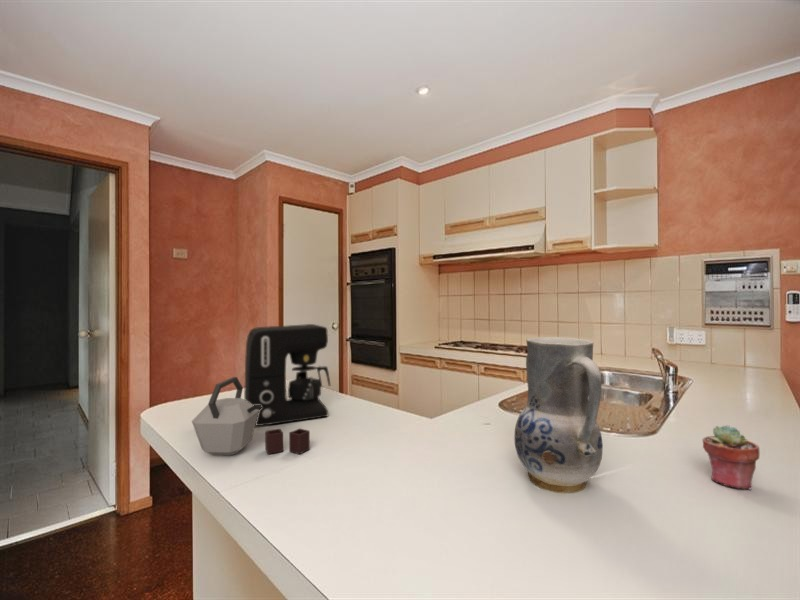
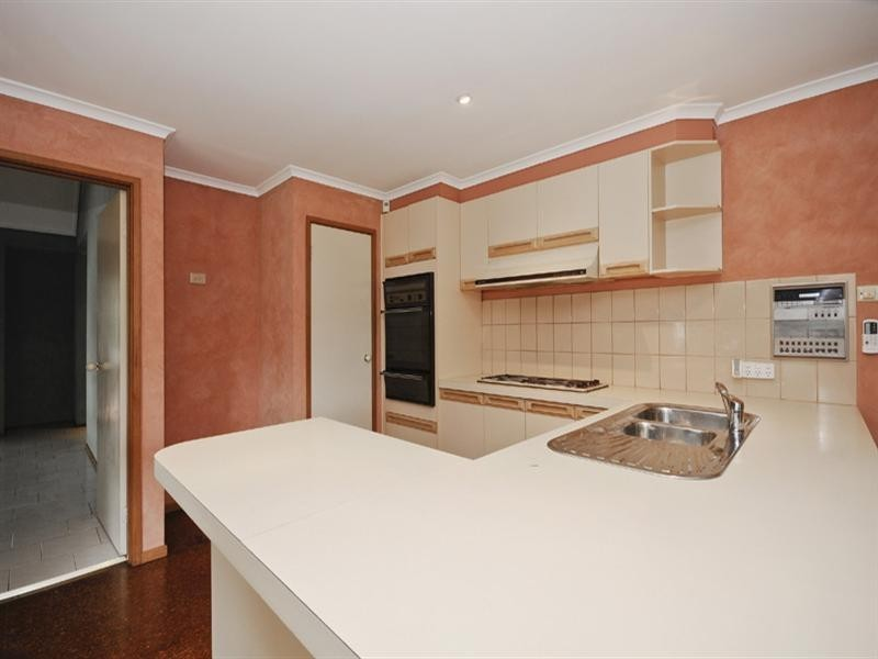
- vase (556, 410)
- potted succulent (730, 453)
- kettle (255, 415)
- coffee maker (292, 370)
